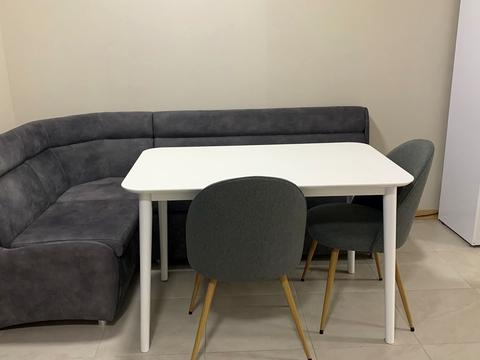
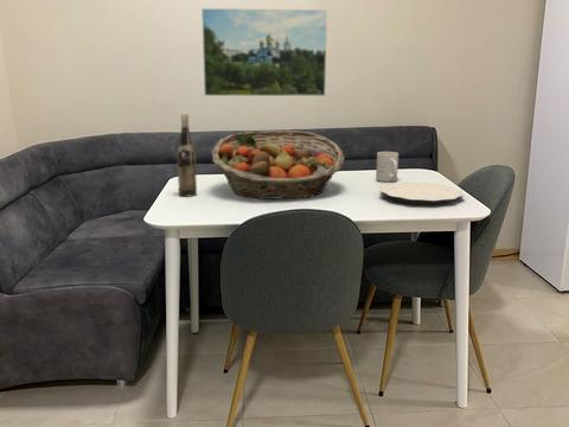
+ plate (420, 193)
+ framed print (264, 53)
+ mug (389, 167)
+ fruit basket (277, 162)
+ wine bottle (186, 154)
